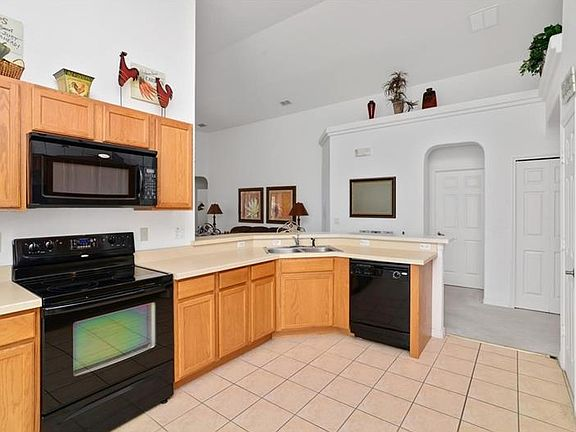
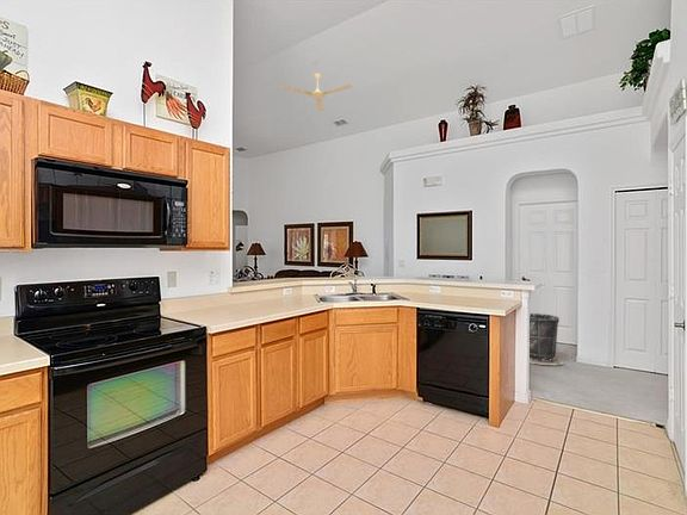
+ ceiling fan (316, 89)
+ trash can (540, 337)
